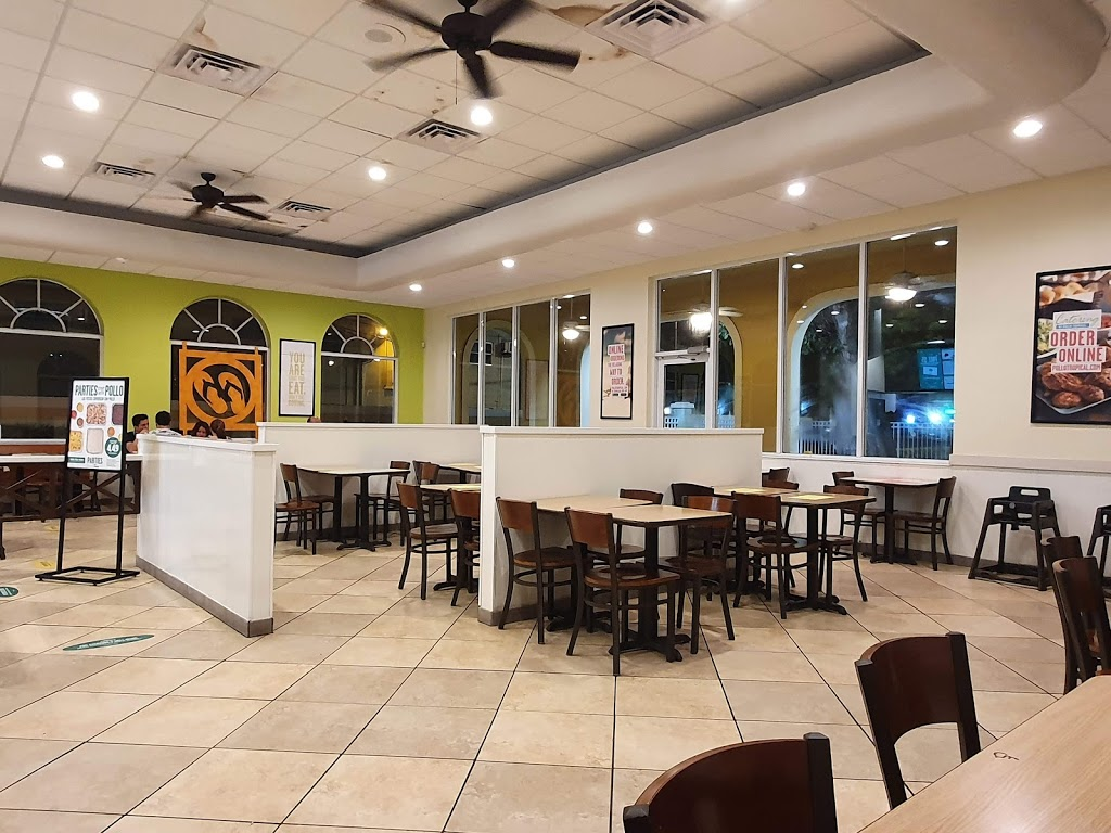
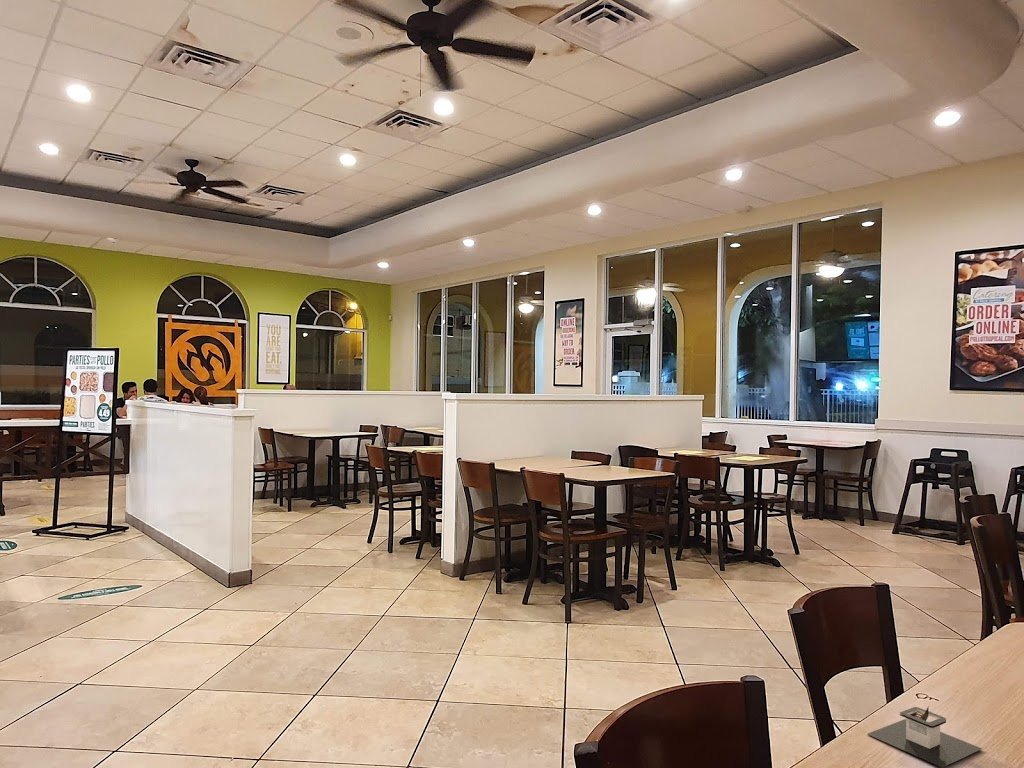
+ architectural model (923, 724)
